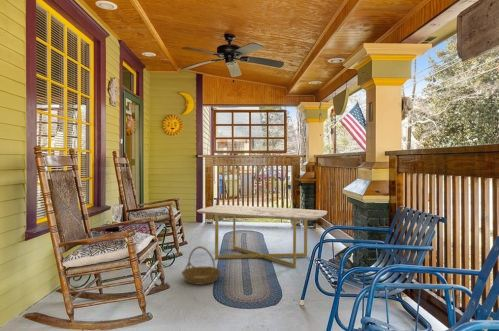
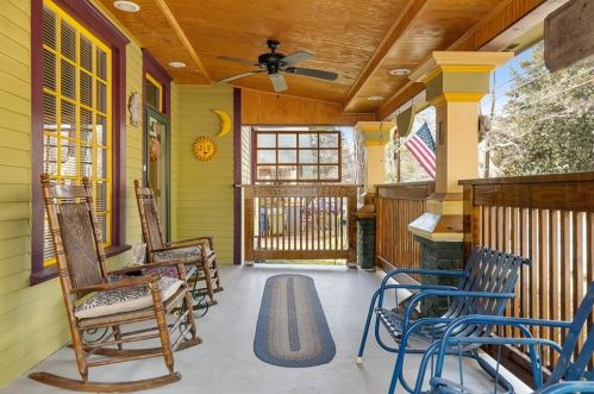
- coffee table (261, 217)
- basket (201, 267)
